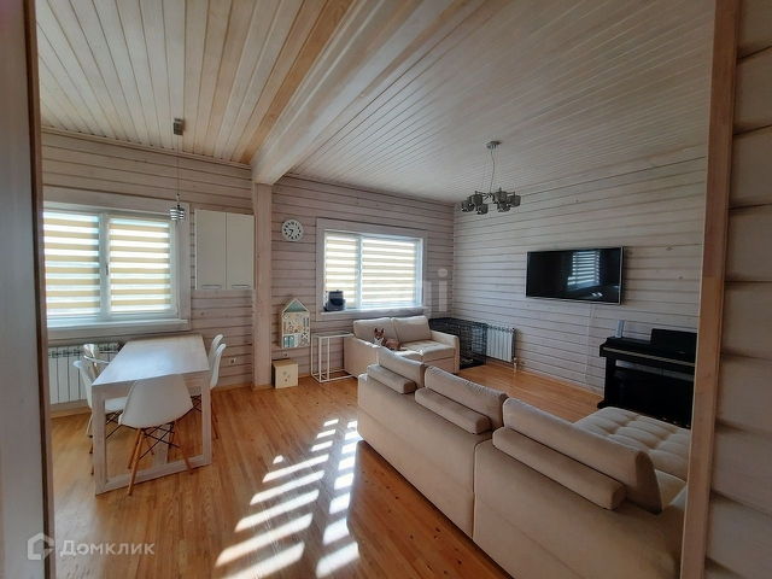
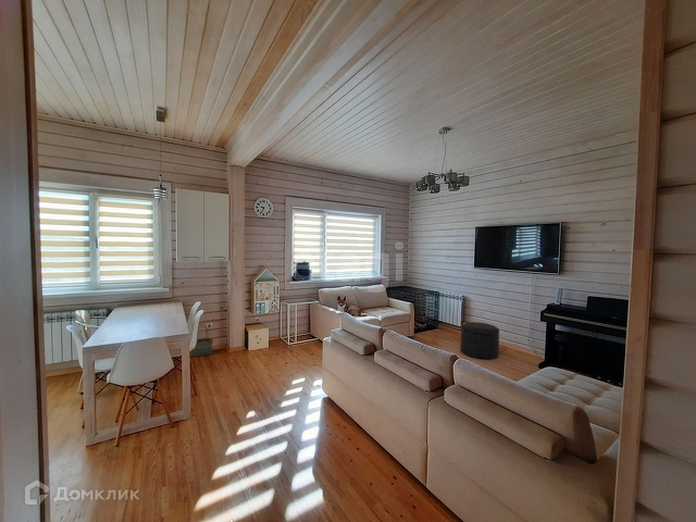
+ ottoman (478, 338)
+ basket (200, 339)
